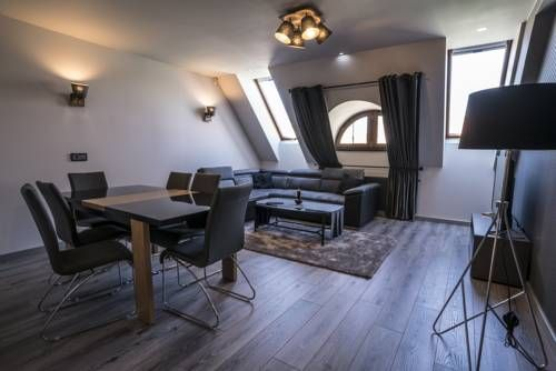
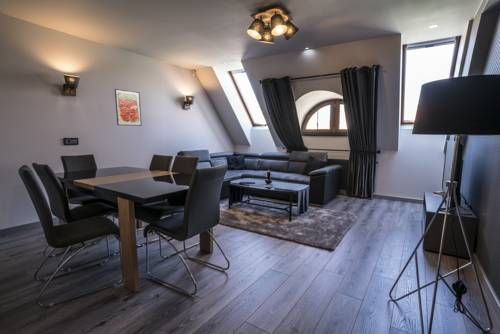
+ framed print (128, 108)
